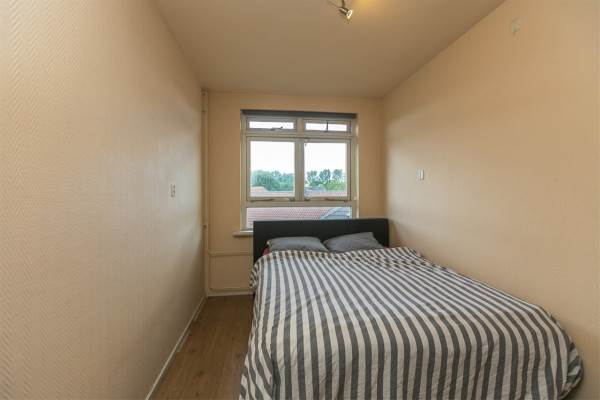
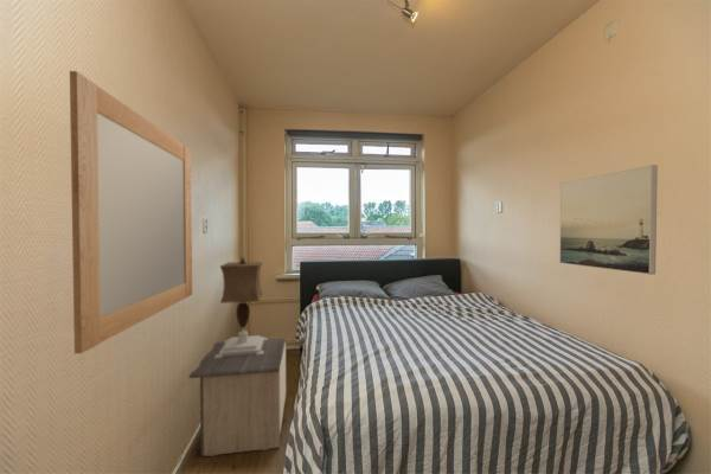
+ home mirror (150, 219)
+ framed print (601, 222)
+ table lamp (243, 302)
+ nightstand (244, 390)
